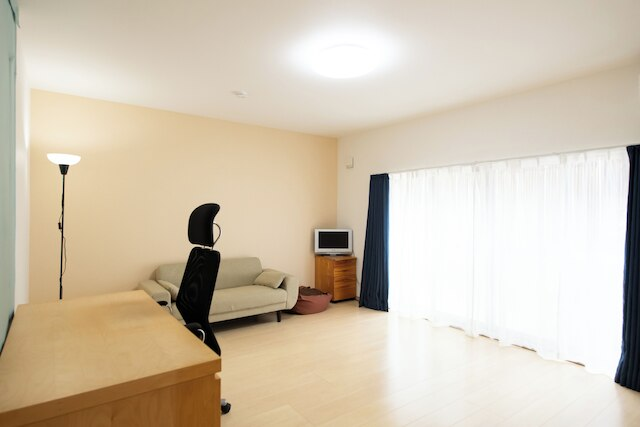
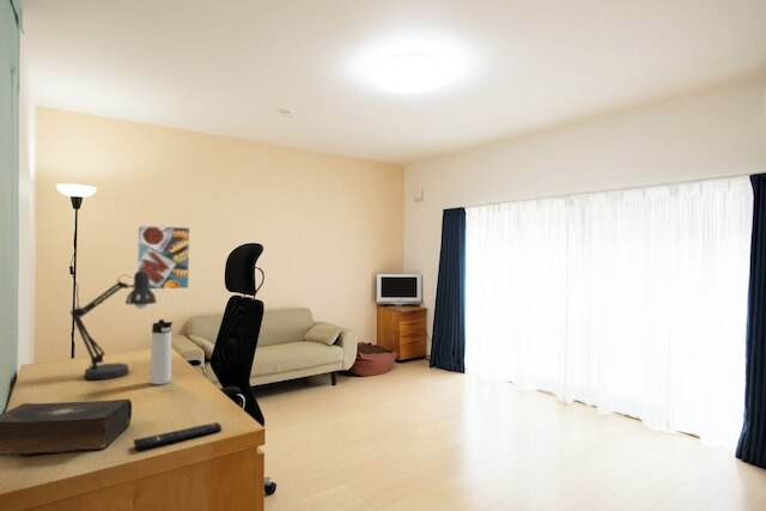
+ remote control (180, 434)
+ thermos bottle (163, 352)
+ desk lamp (126, 303)
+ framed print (164, 257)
+ book (62, 422)
